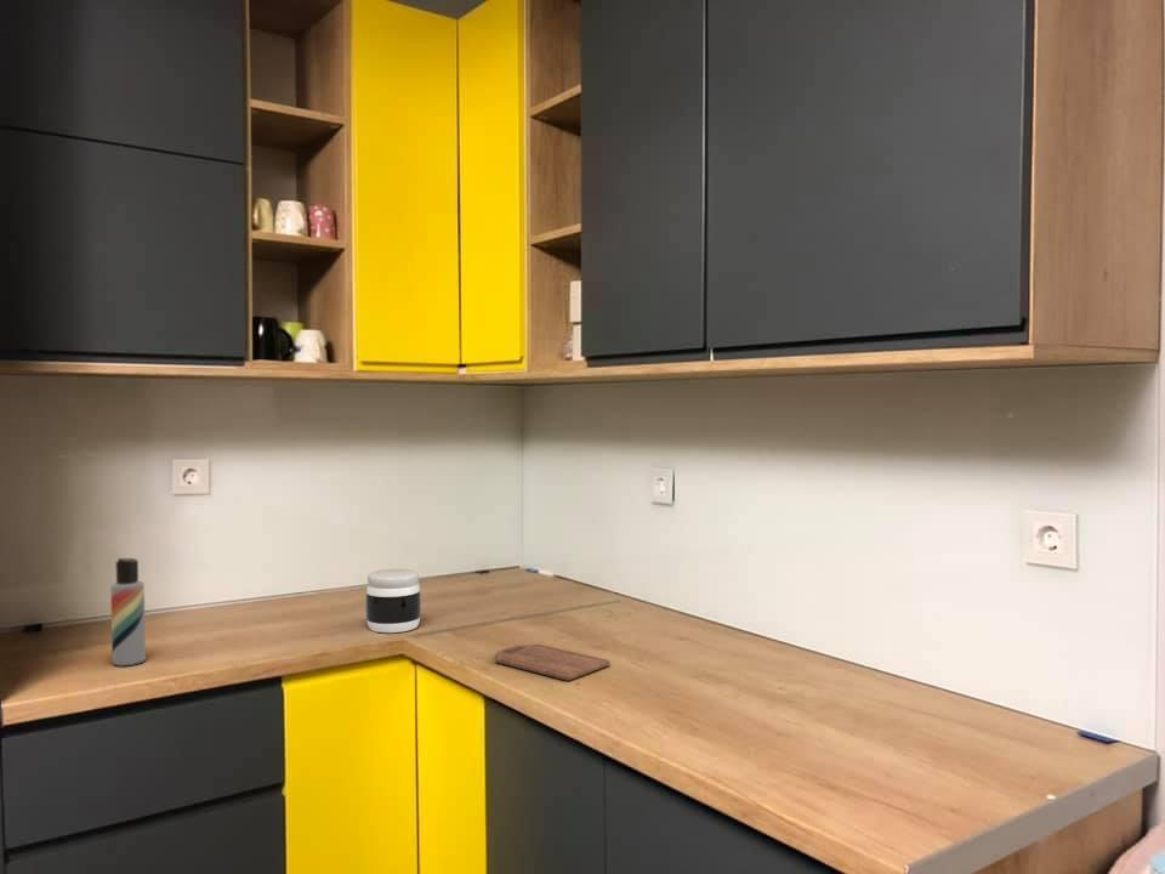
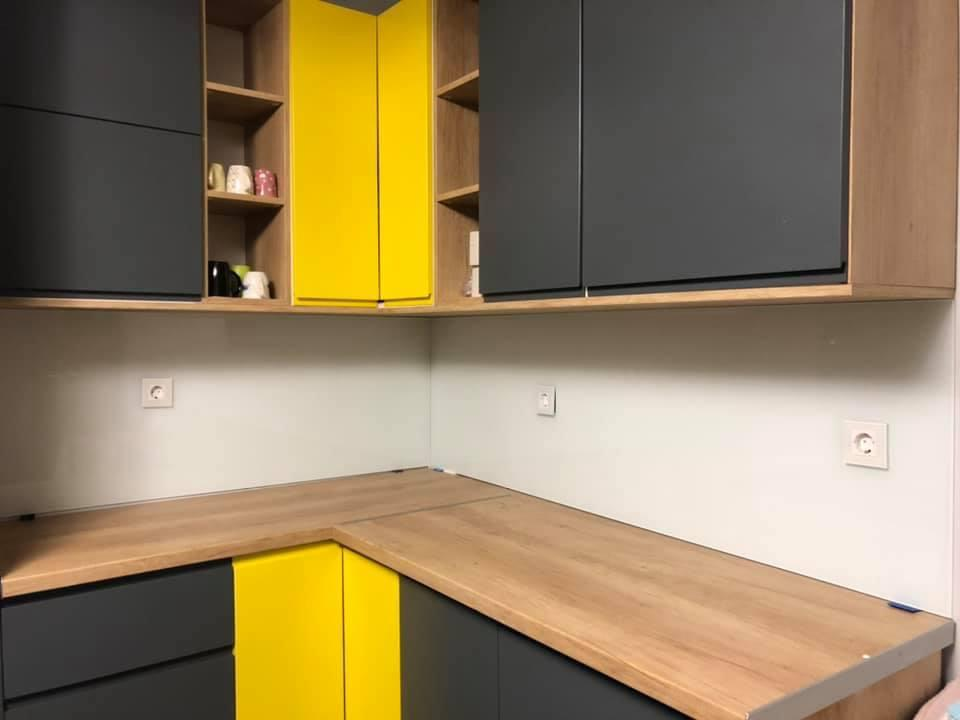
- jar (393, 600)
- cutting board (546, 659)
- lotion bottle (127, 609)
